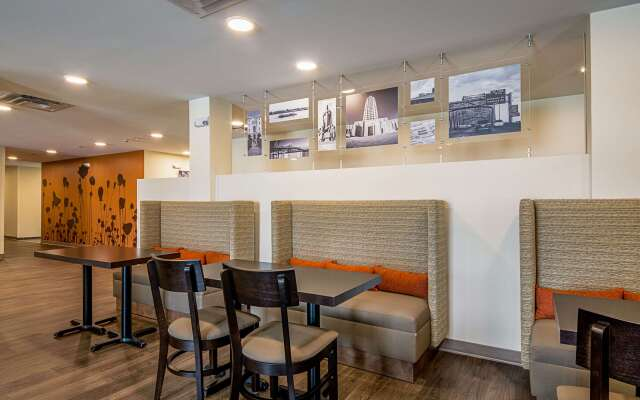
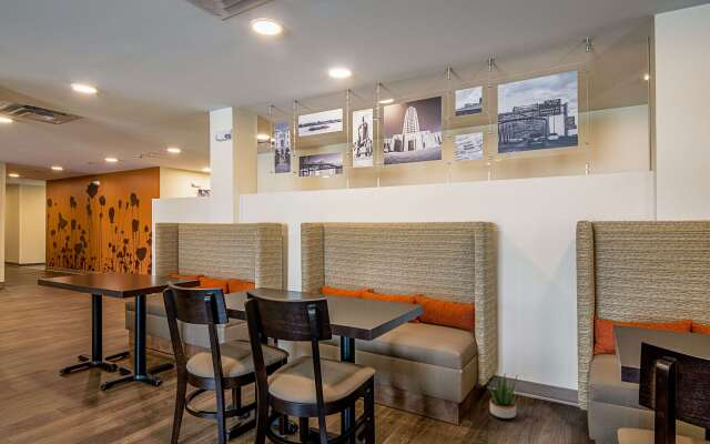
+ potted plant (503, 393)
